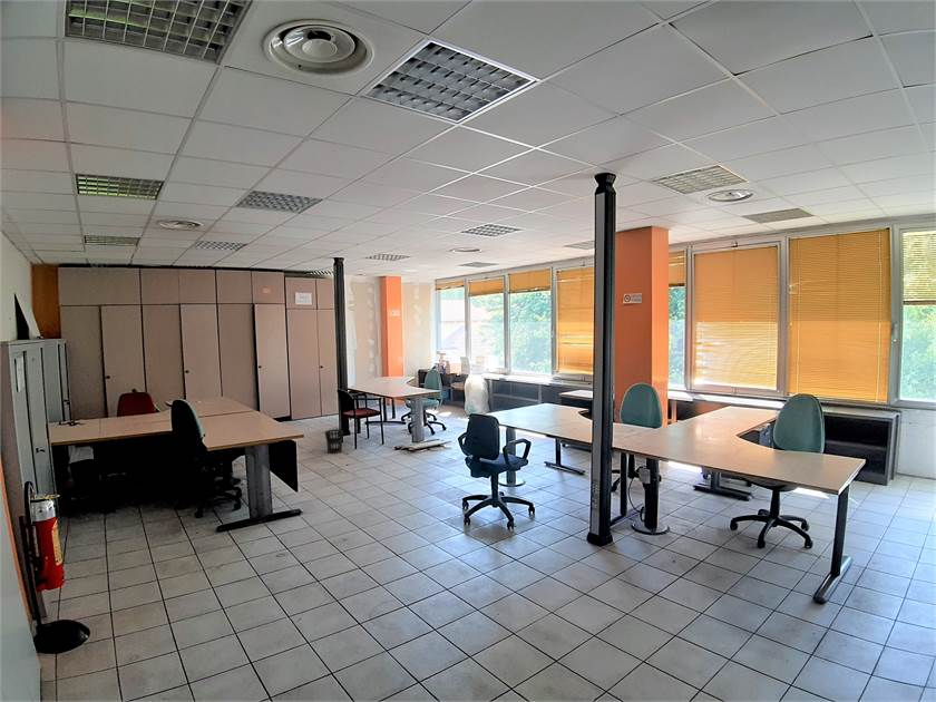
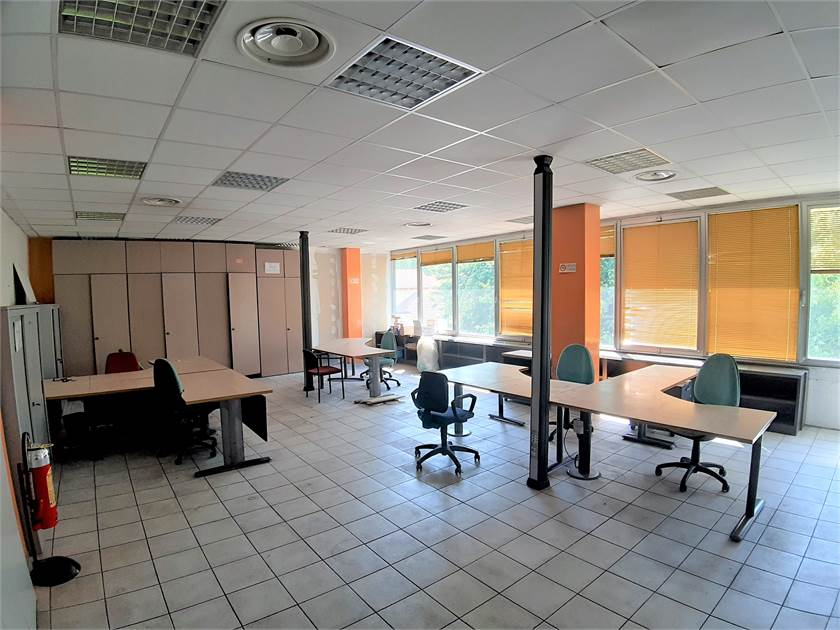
- wastebasket (334, 441)
